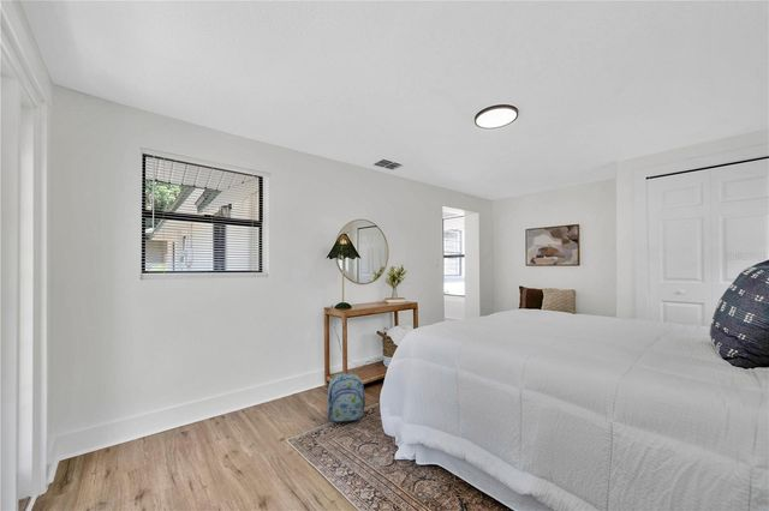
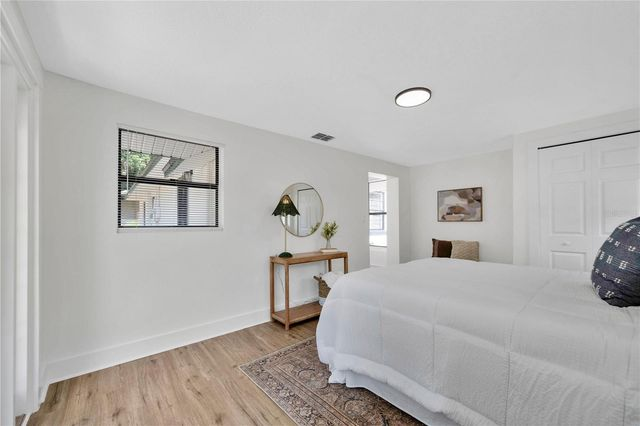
- backpack (346, 397)
